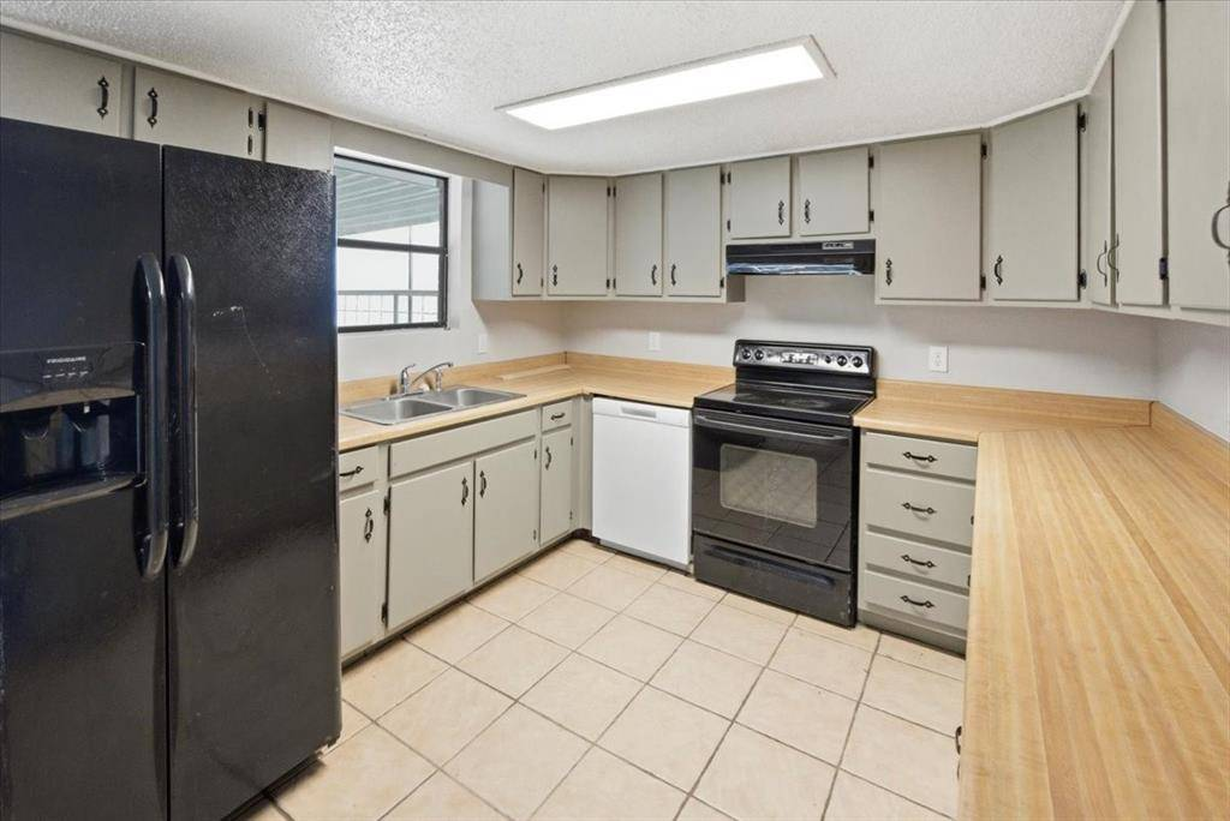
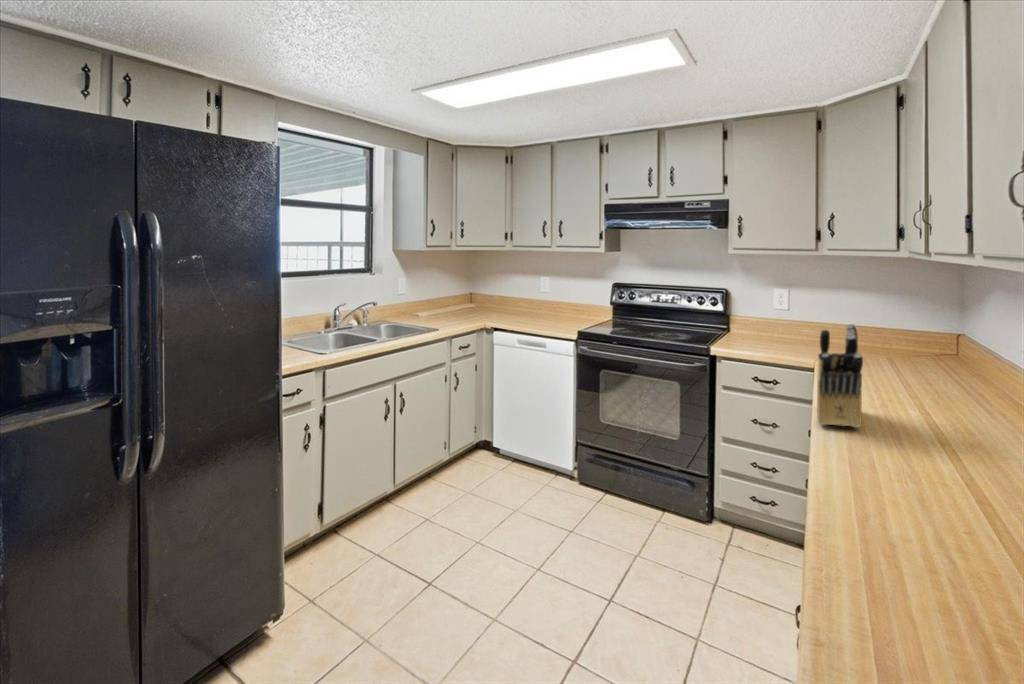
+ knife block (838, 373)
